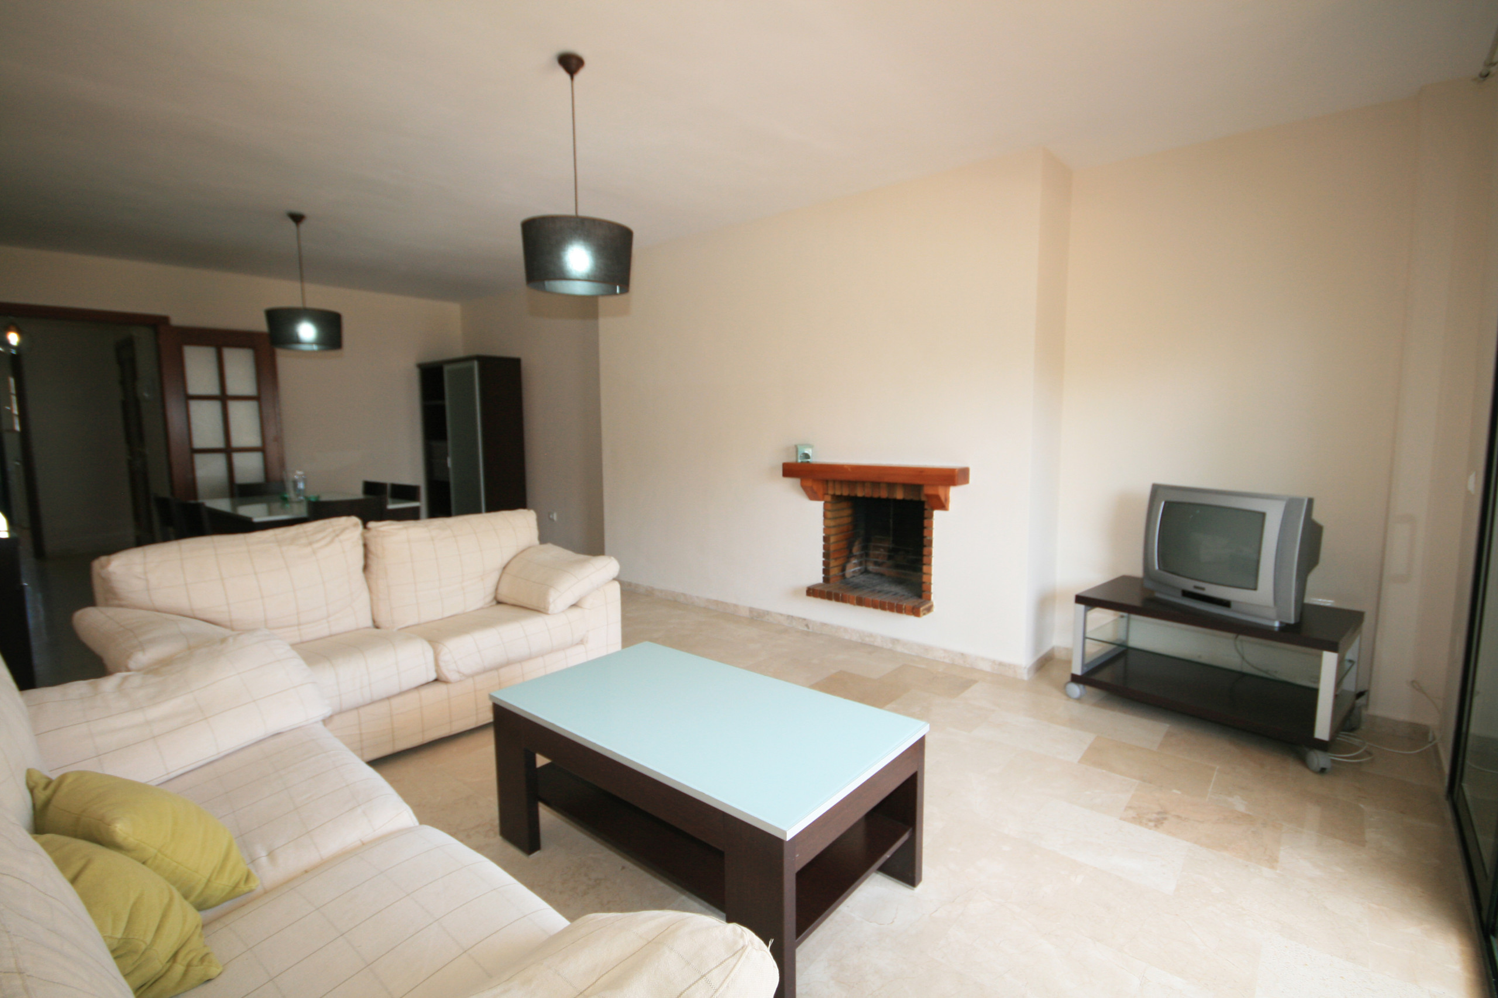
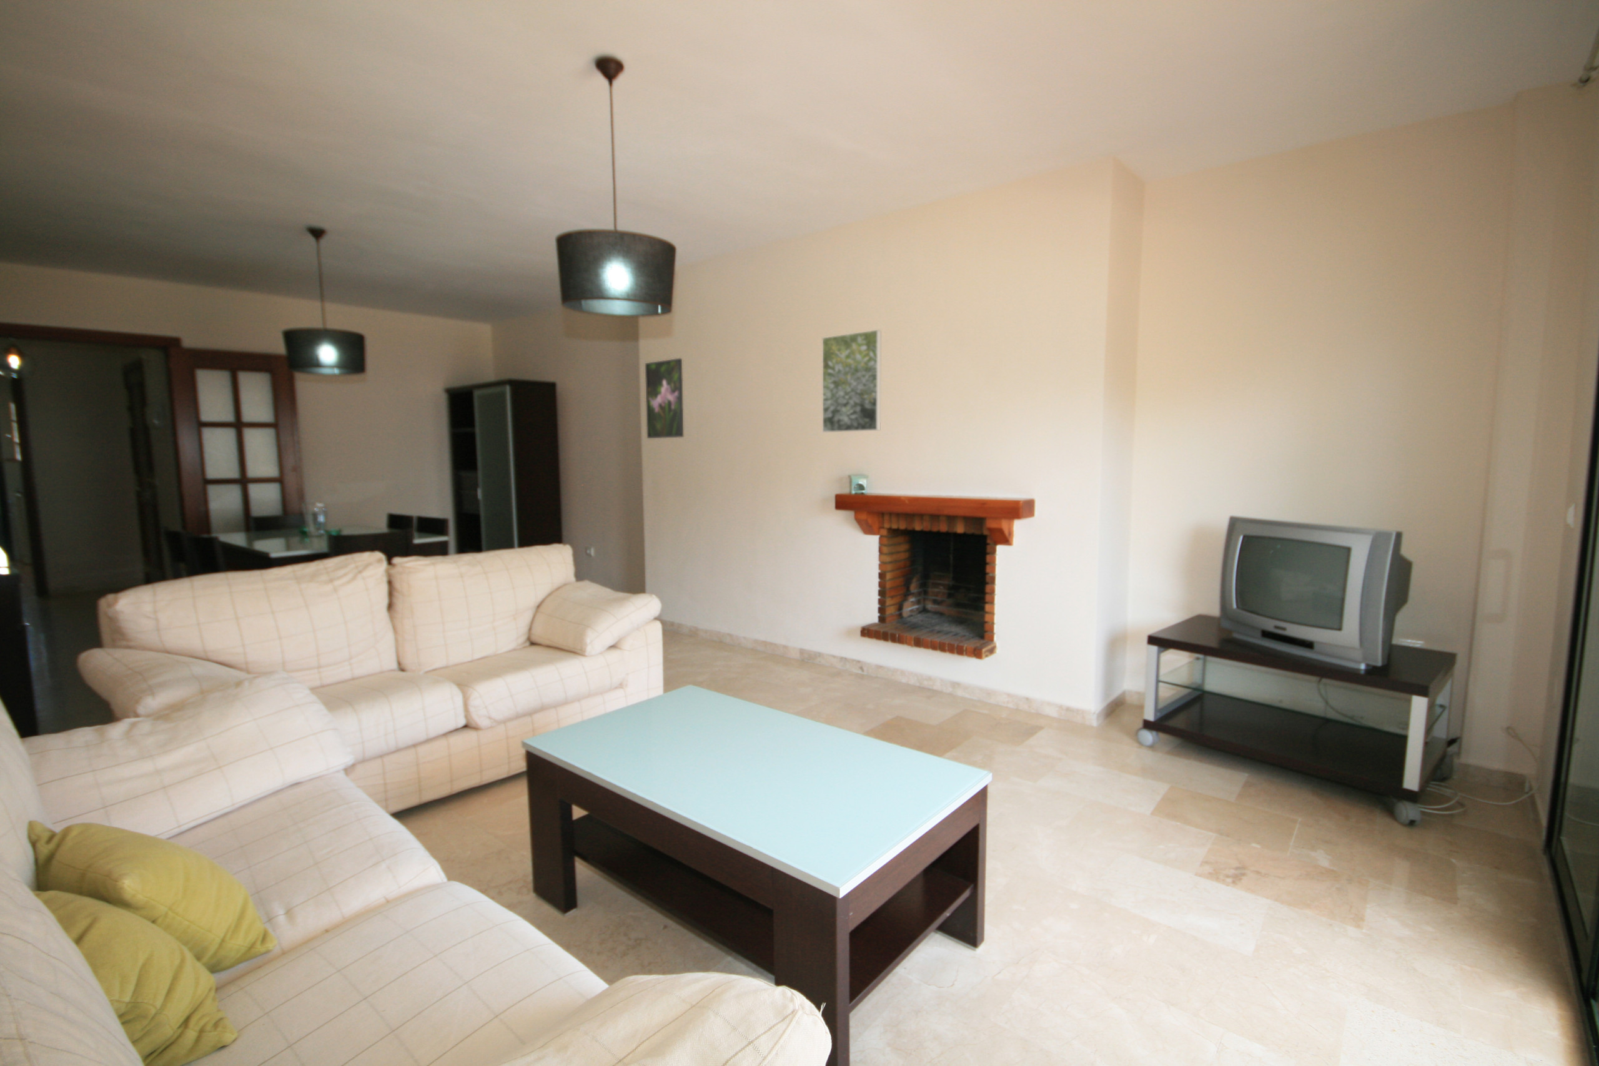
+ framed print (664, 399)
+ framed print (851, 383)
